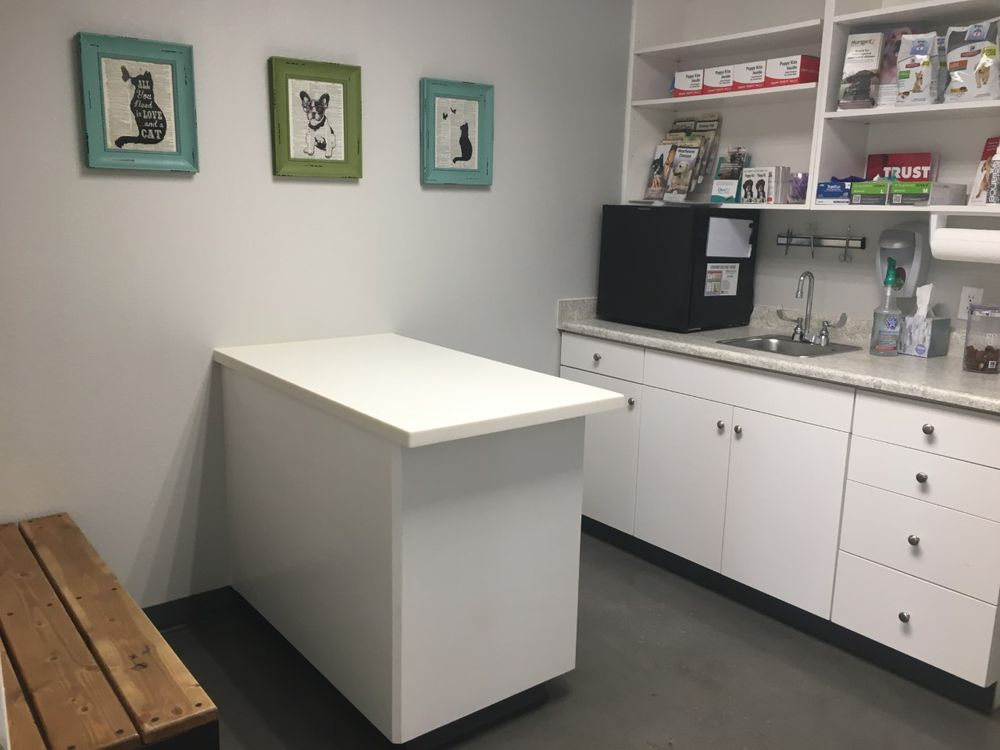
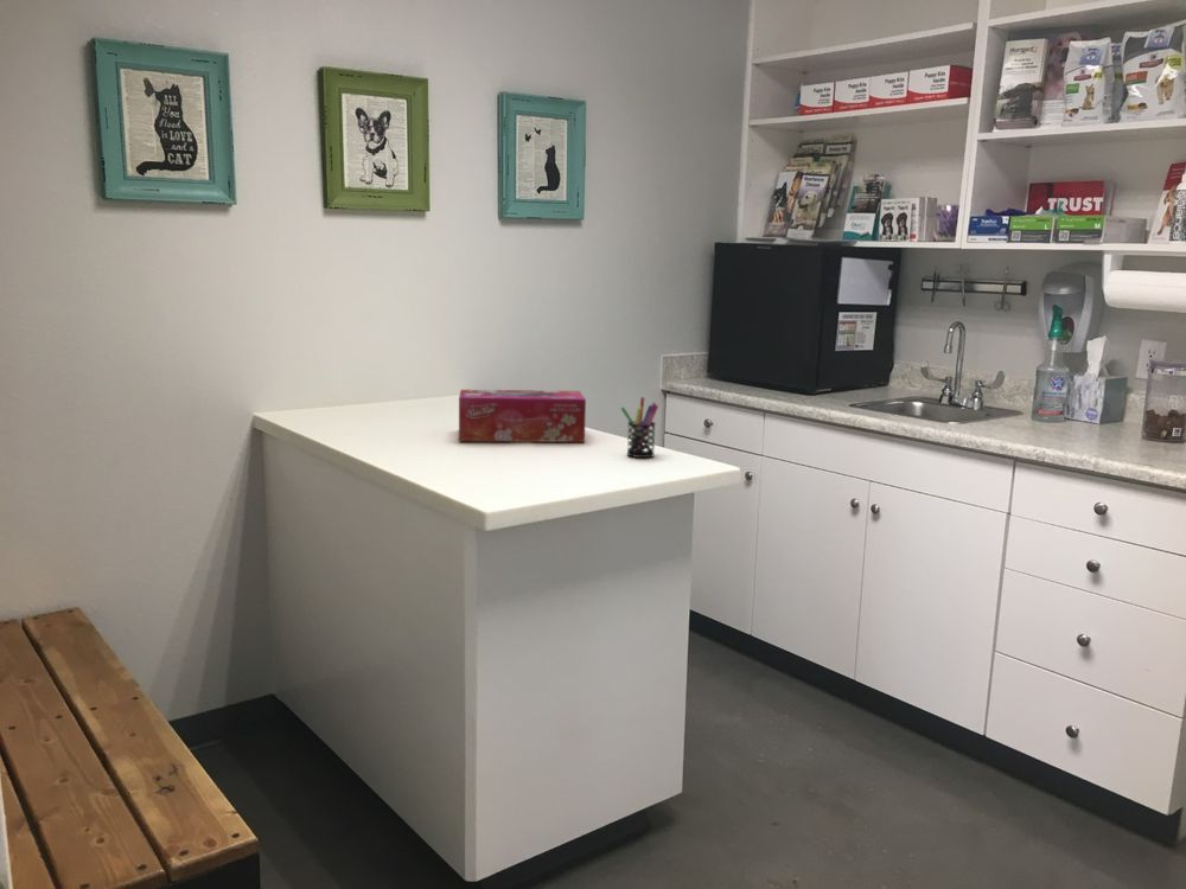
+ tissue box (521, 415)
+ pen holder (638, 427)
